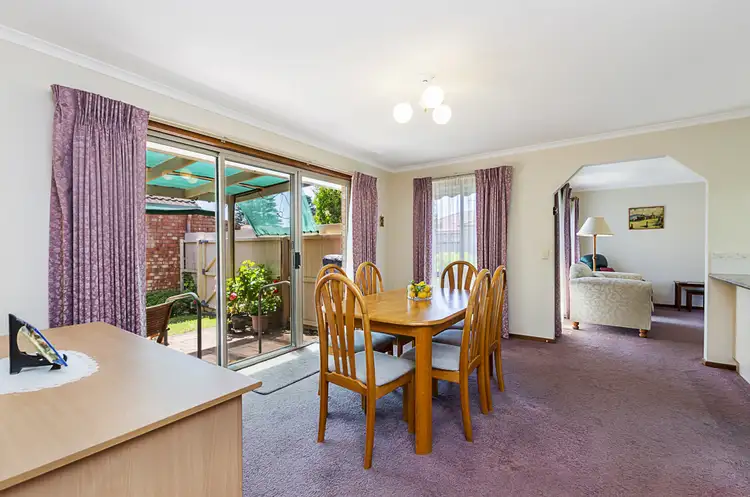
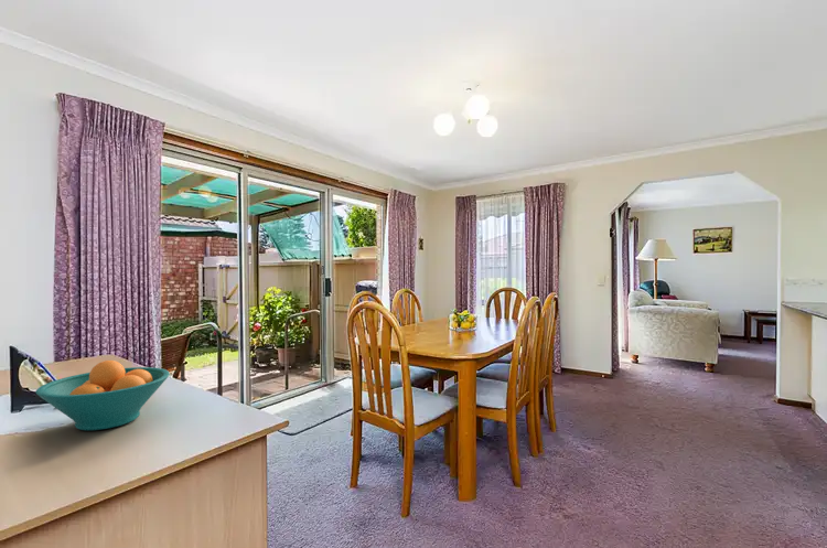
+ fruit bowl (108, 390)
